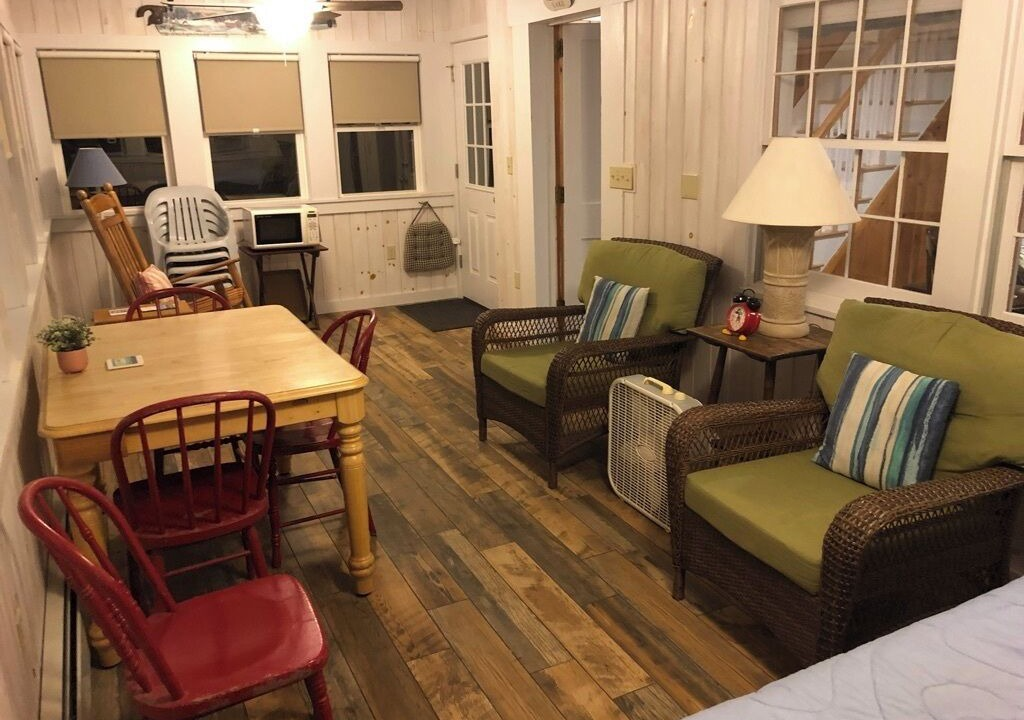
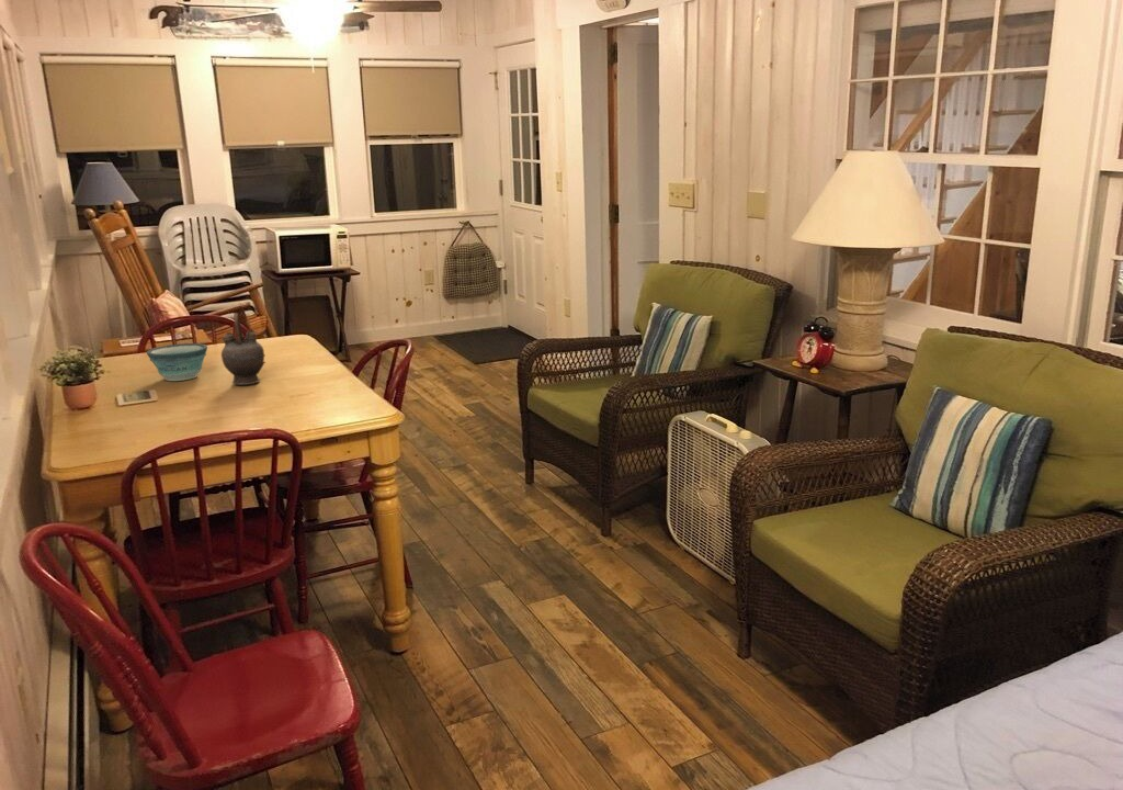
+ bowl (179, 362)
+ teapot (242, 347)
